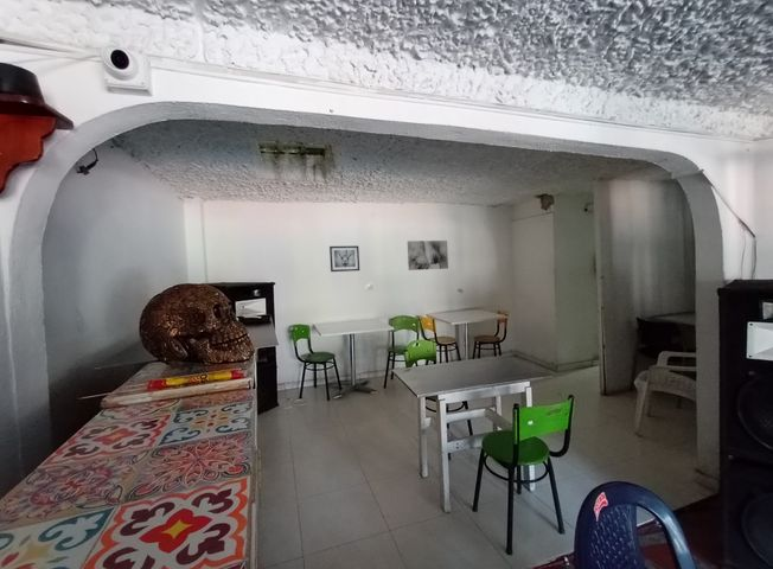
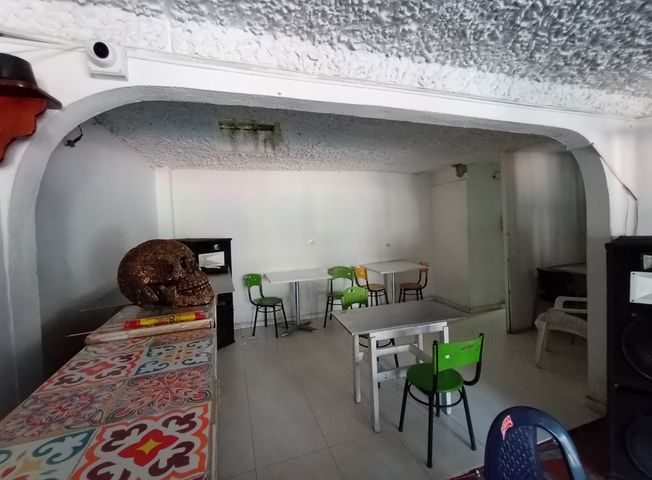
- wall art (344, 258)
- wall art (428, 255)
